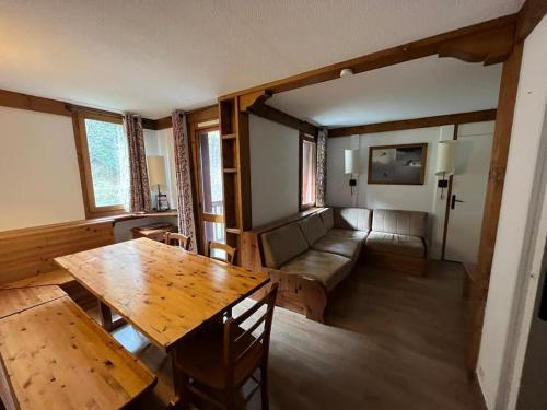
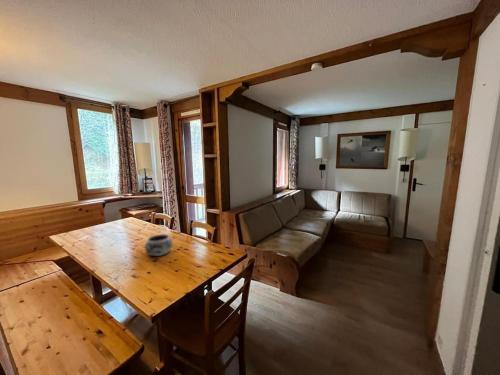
+ decorative bowl (159, 245)
